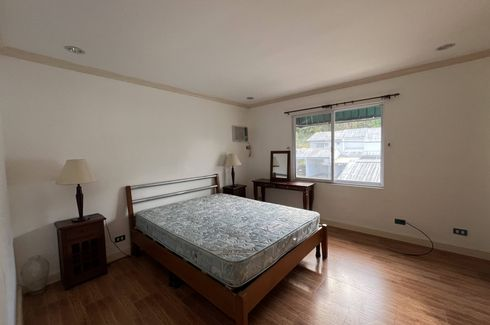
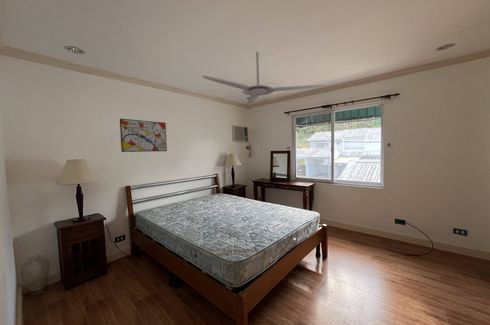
+ wall art (145, 136)
+ ceiling fan (258, 73)
